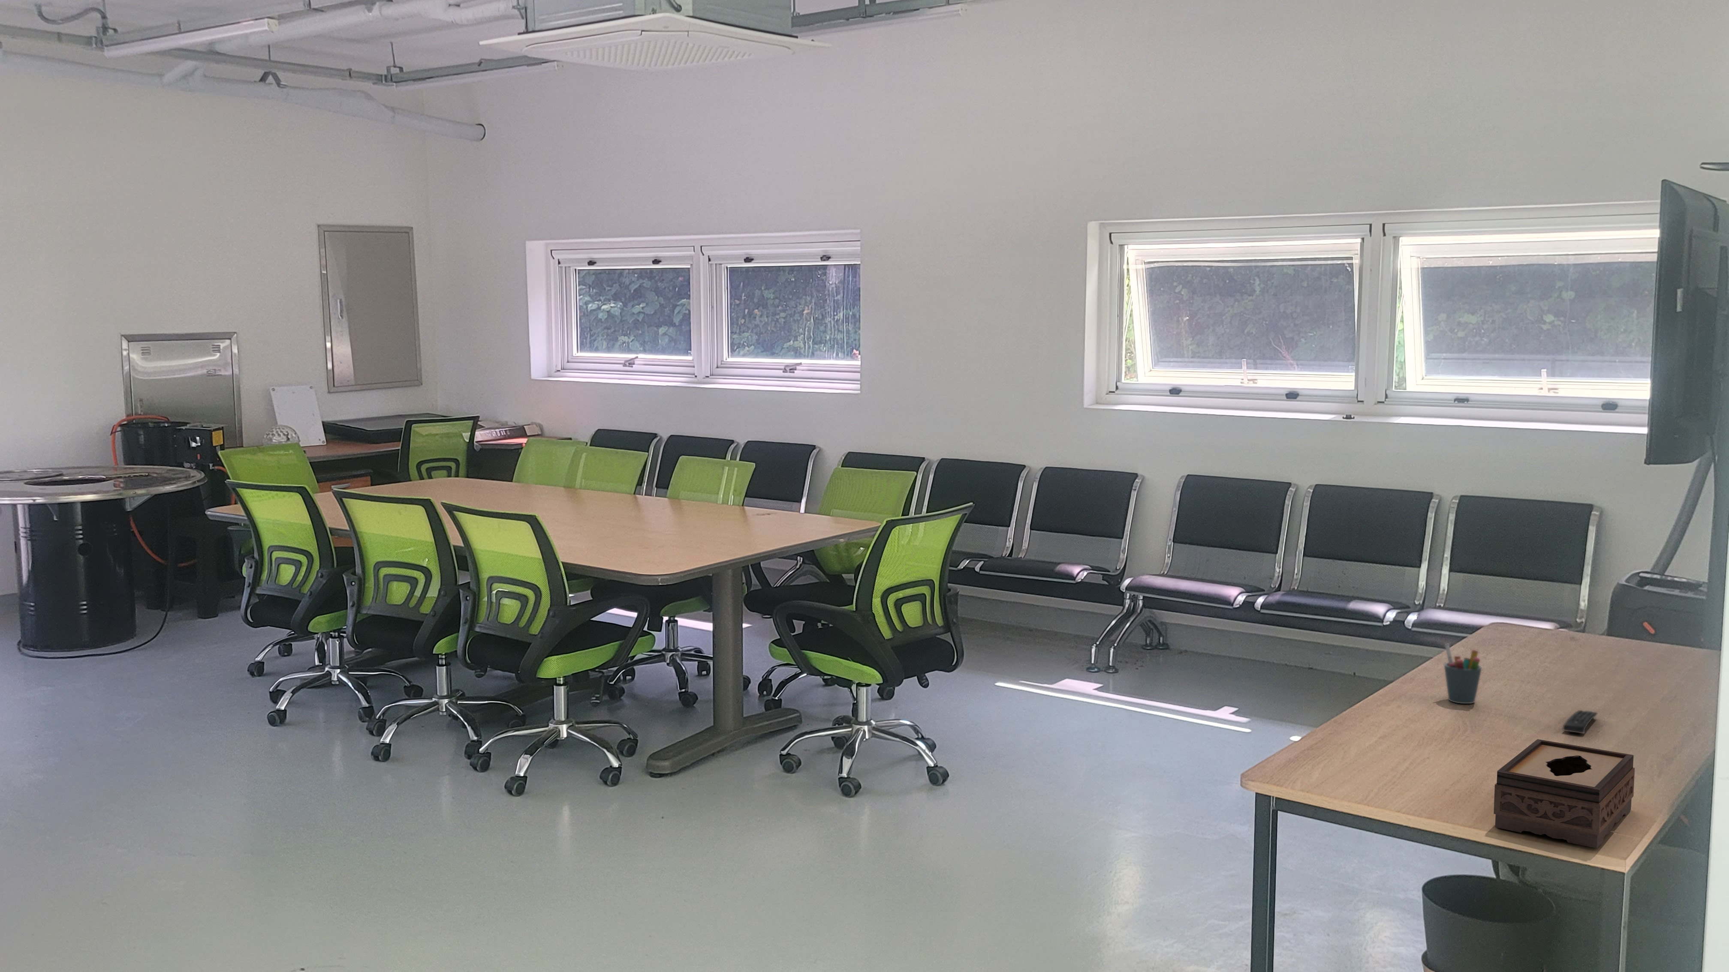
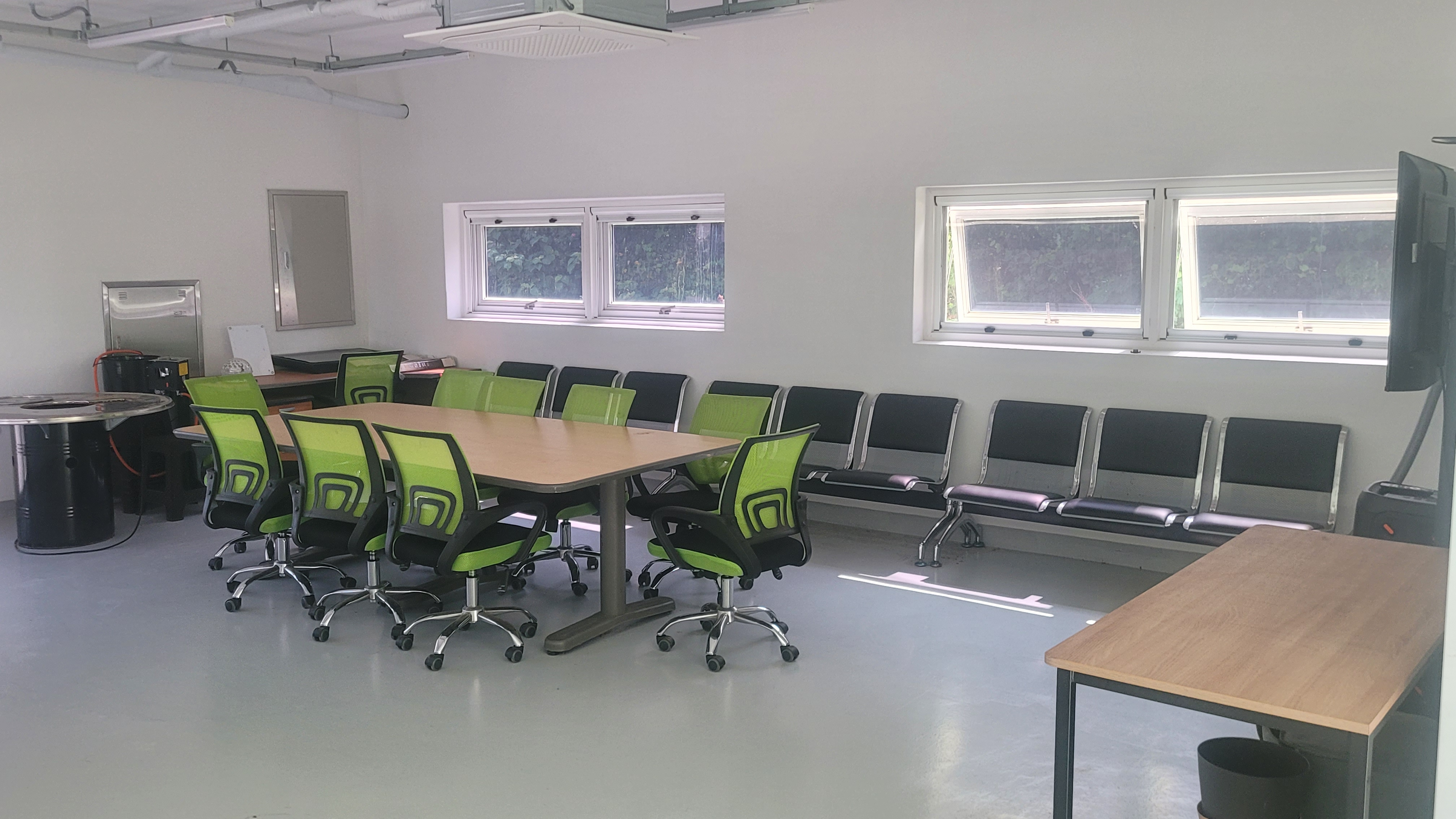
- remote control (1581, 719)
- pen holder (1463, 674)
- tissue box (1565, 790)
